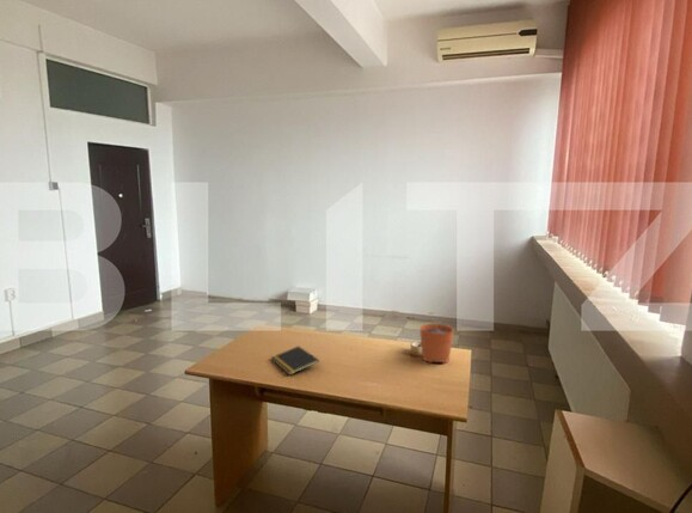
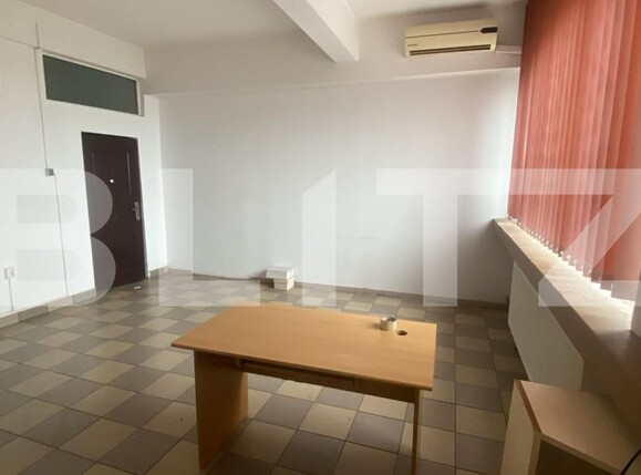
- plant pot (436, 335)
- notepad (294, 359)
